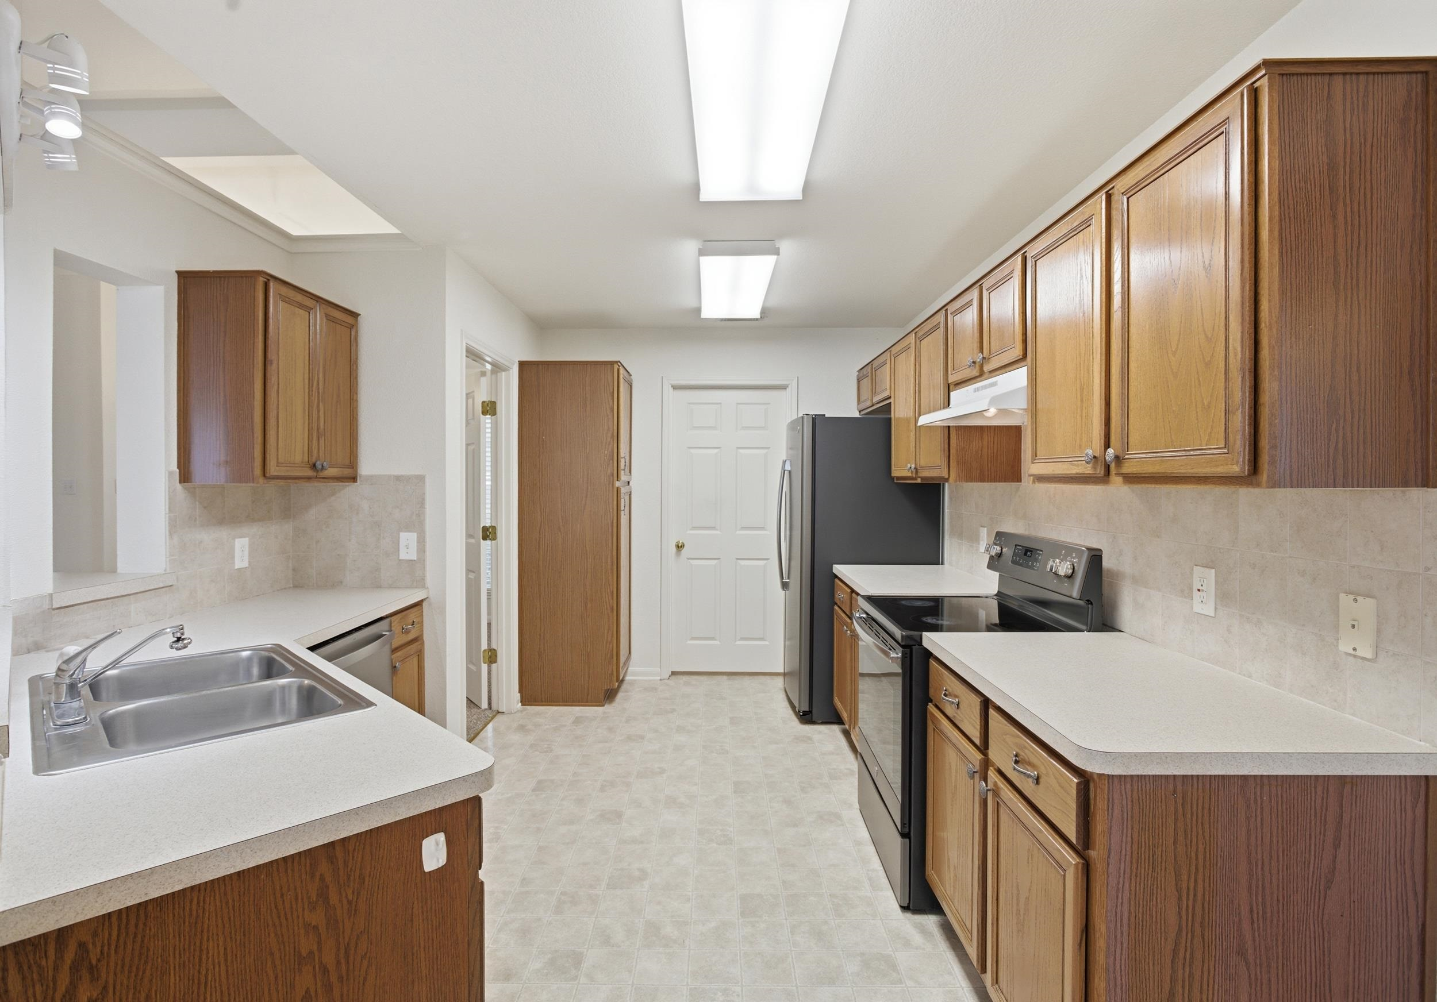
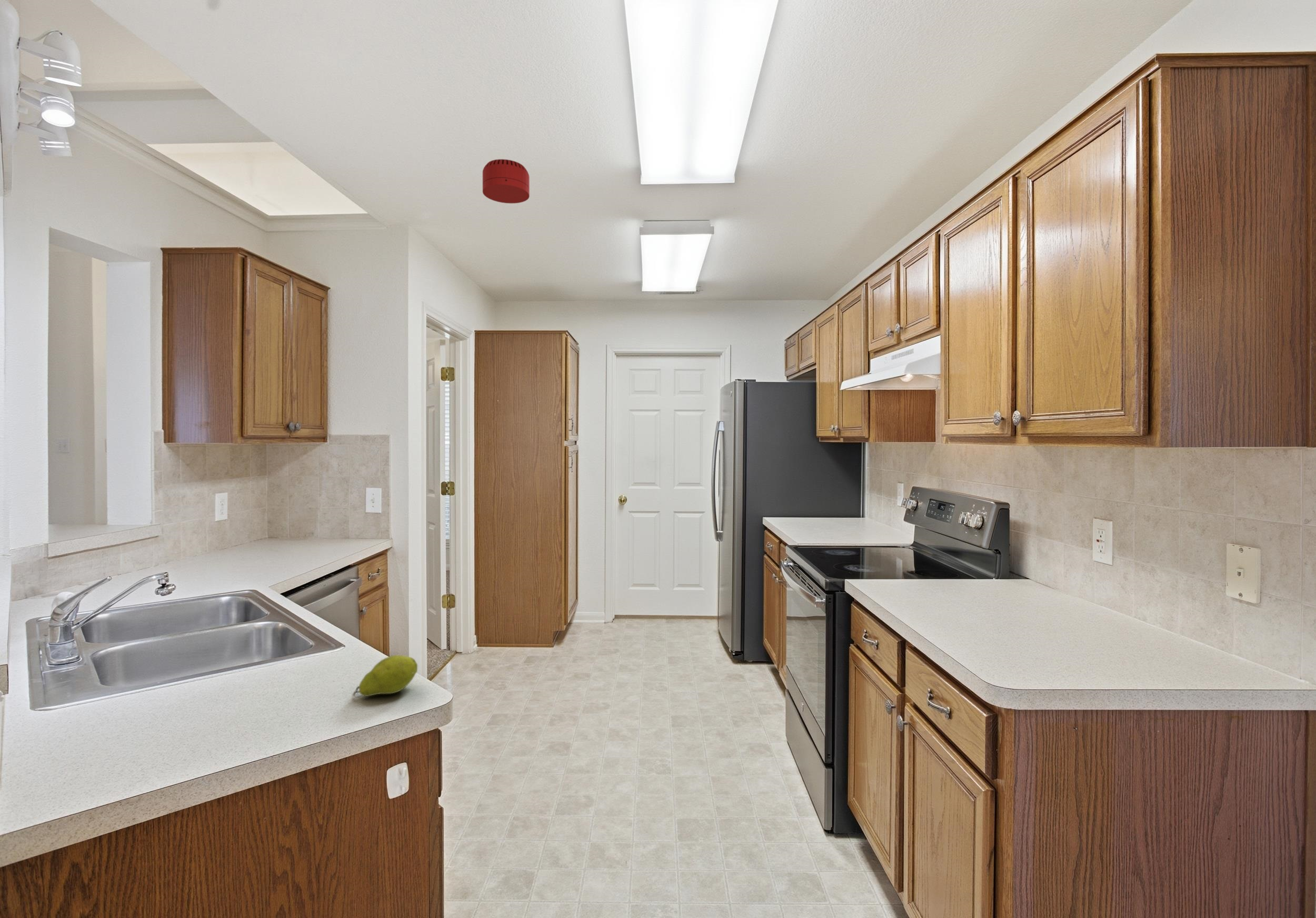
+ smoke detector (506, 181)
+ fruit (385, 674)
